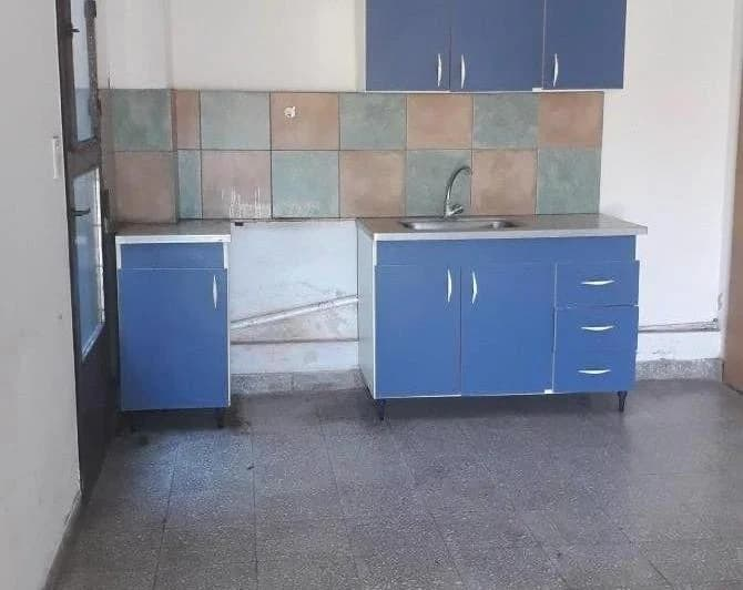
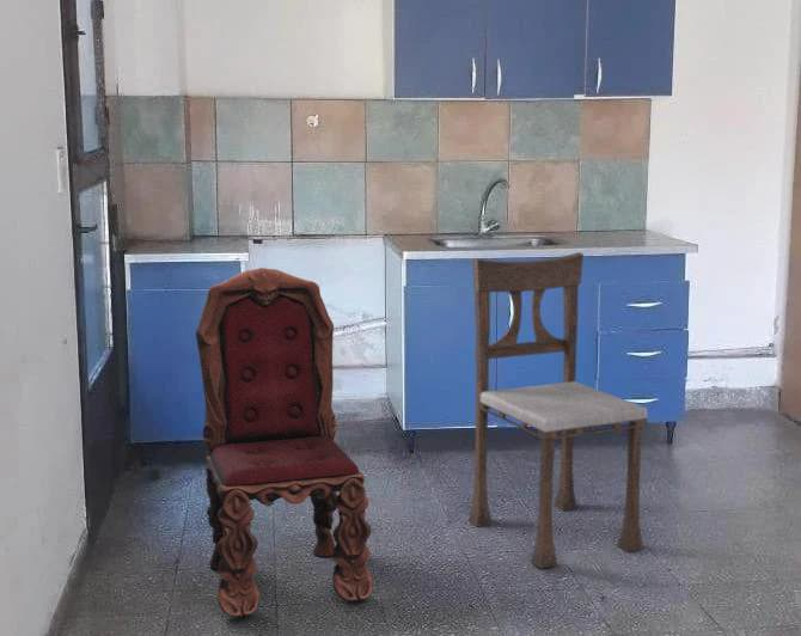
+ dining chair (557, 400)
+ dining chair (280, 430)
